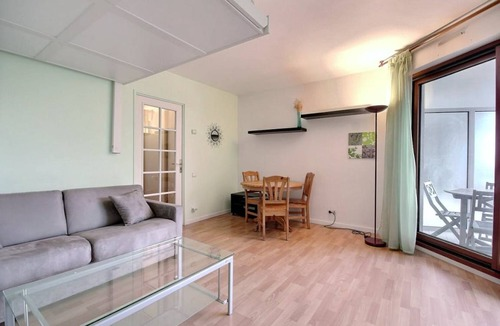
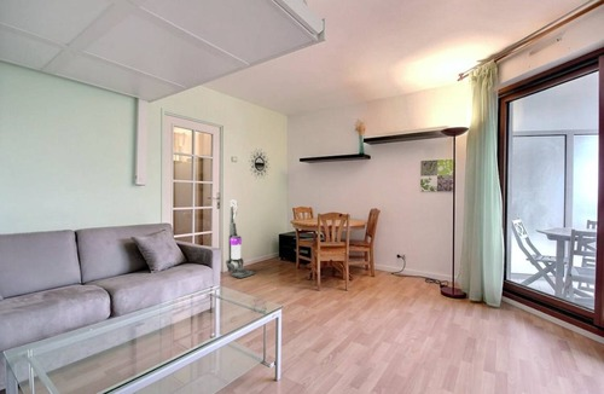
+ vacuum cleaner (237, 237)
